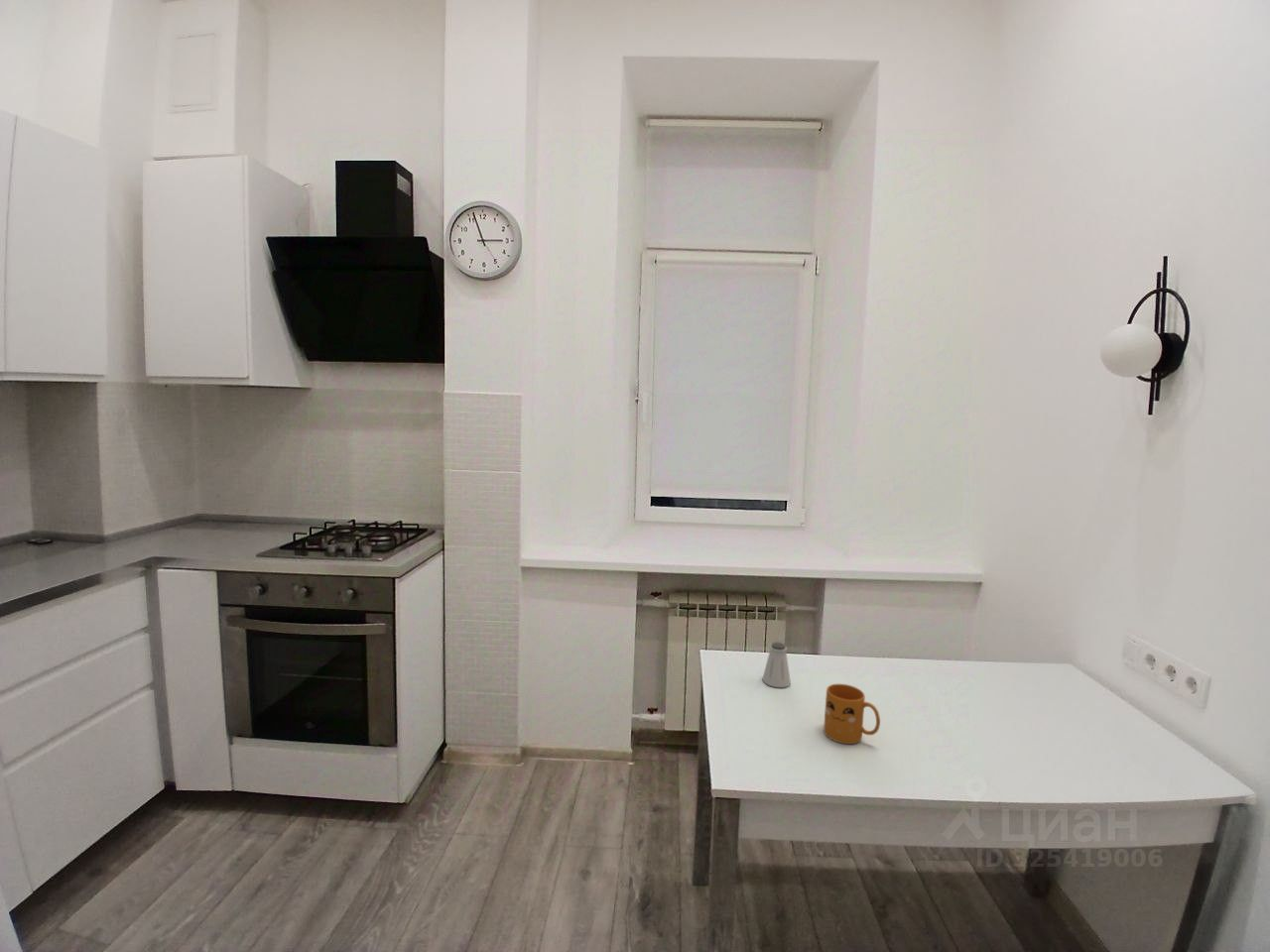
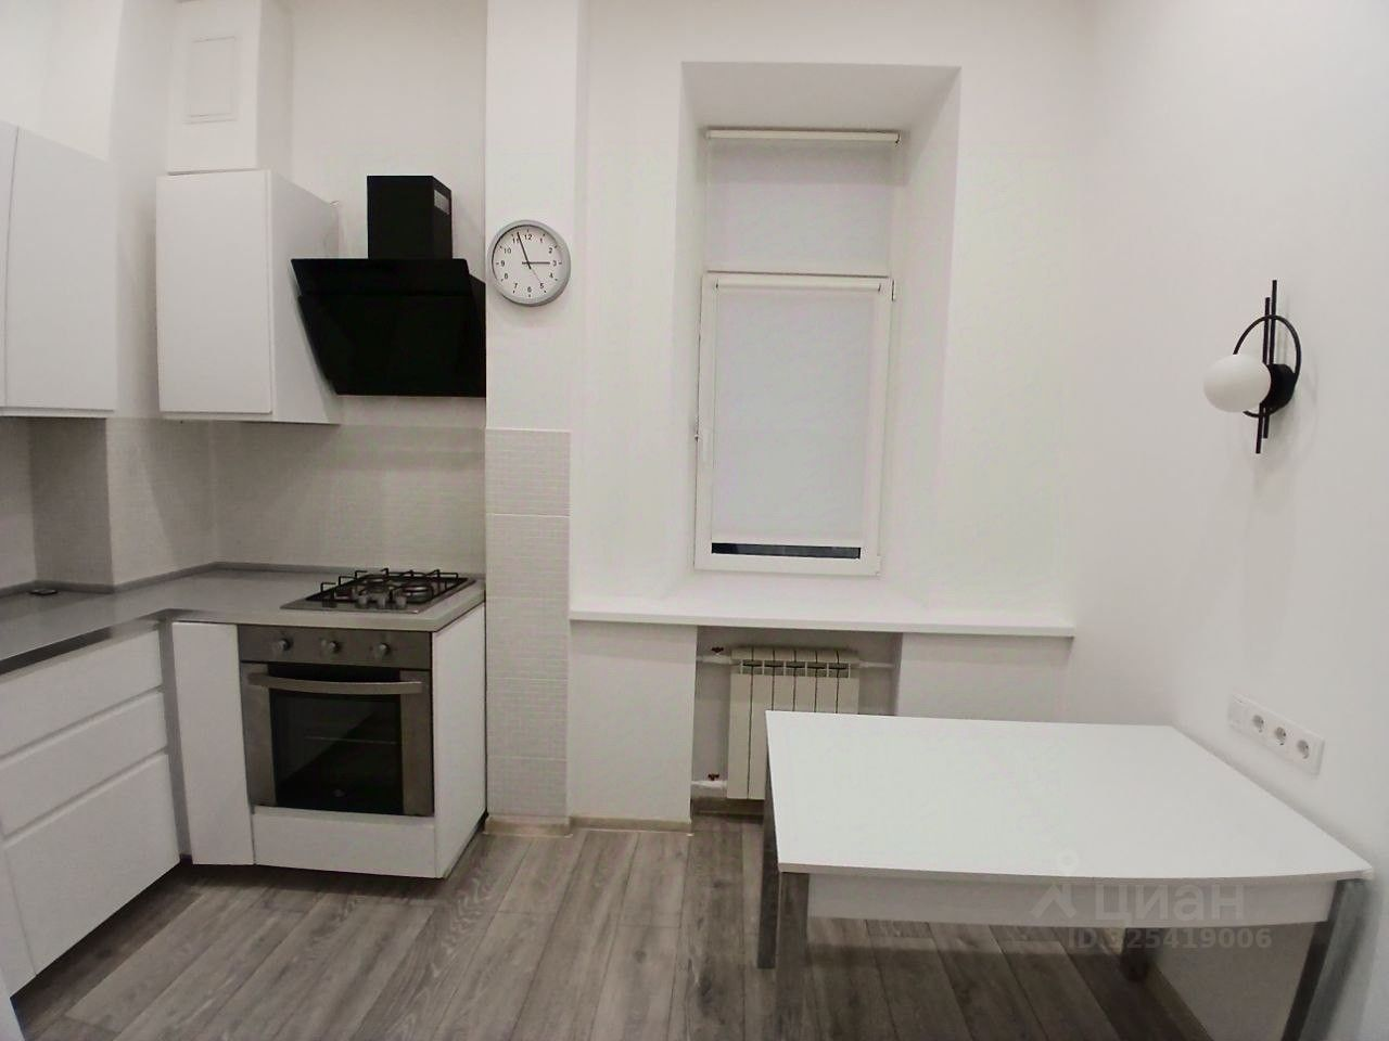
- saltshaker (777, 662)
- mug (852, 715)
